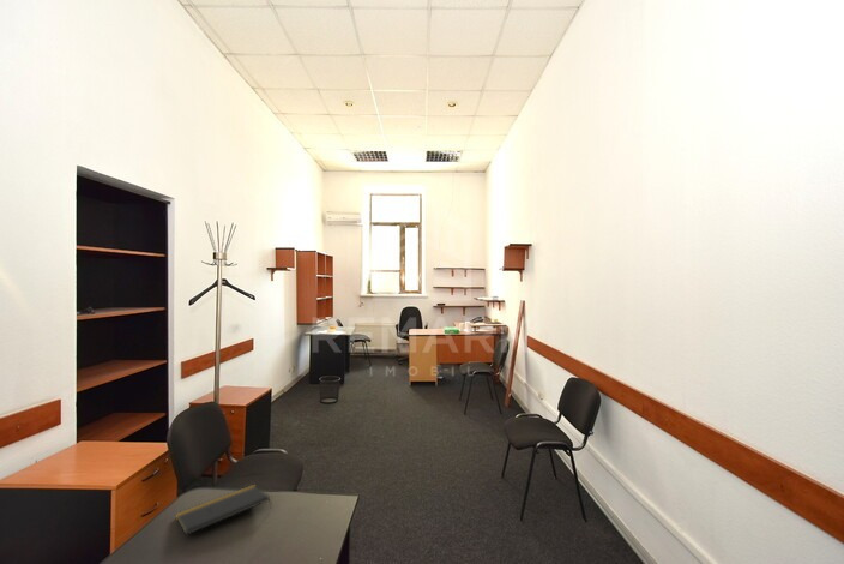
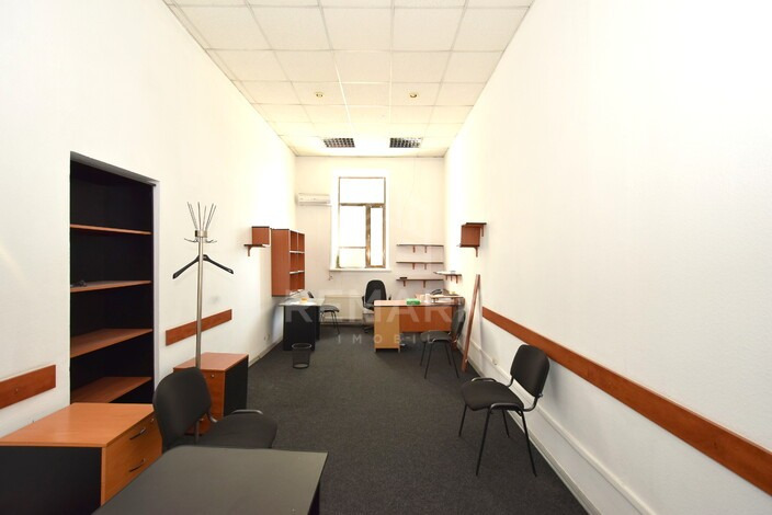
- notepad (223, 506)
